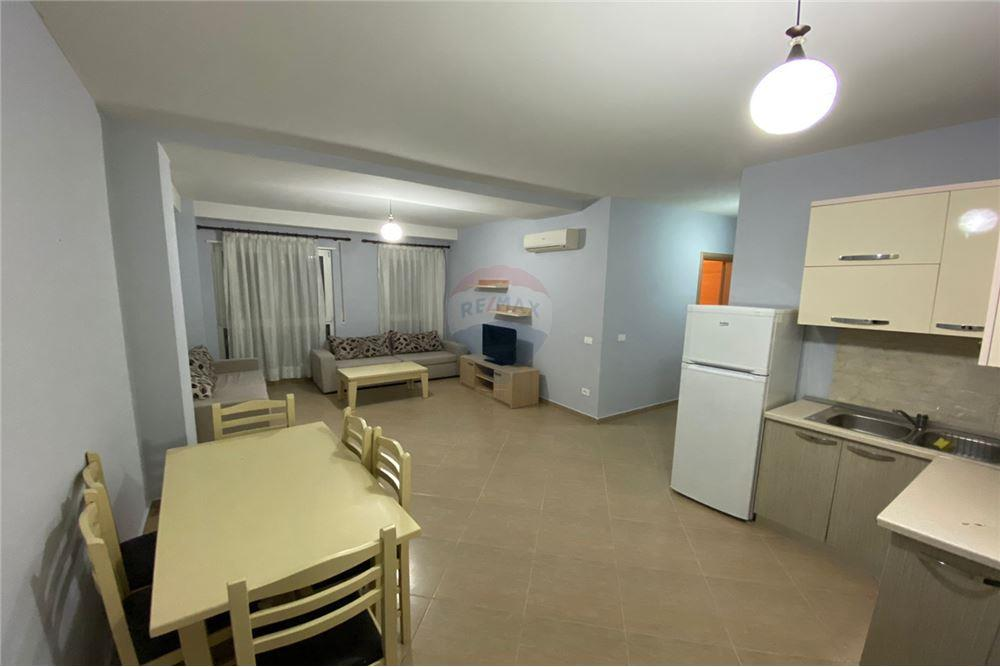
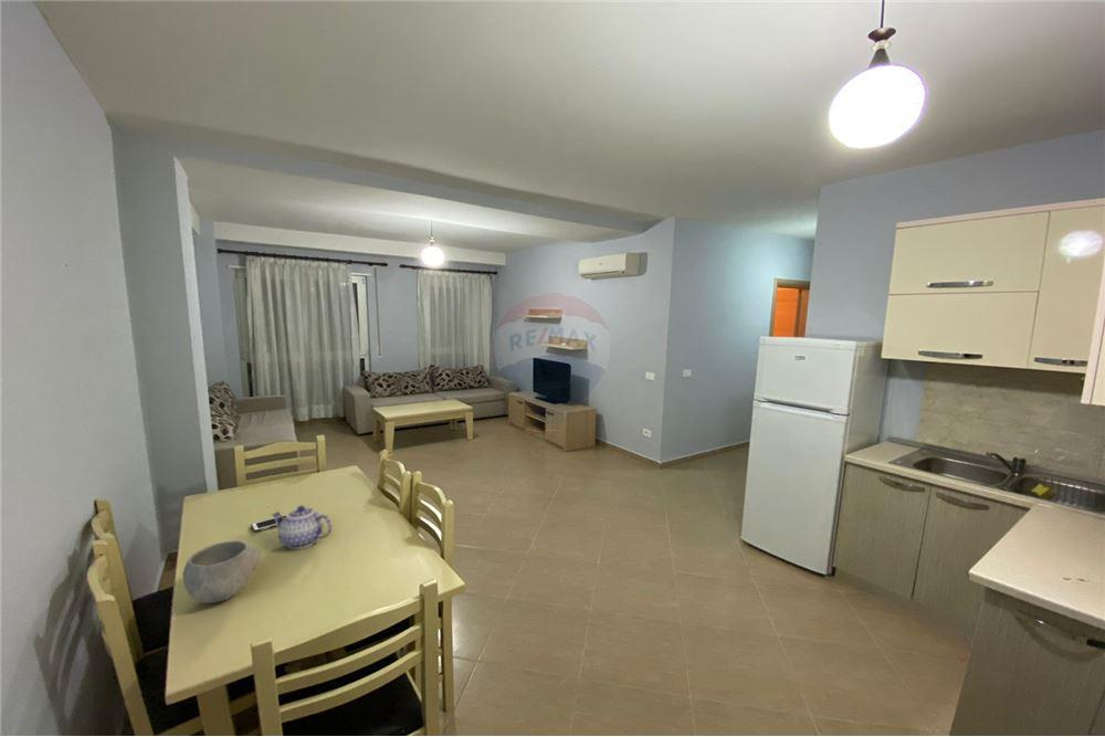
+ cell phone (273, 522)
+ teapot (301, 524)
+ bowl (224, 573)
